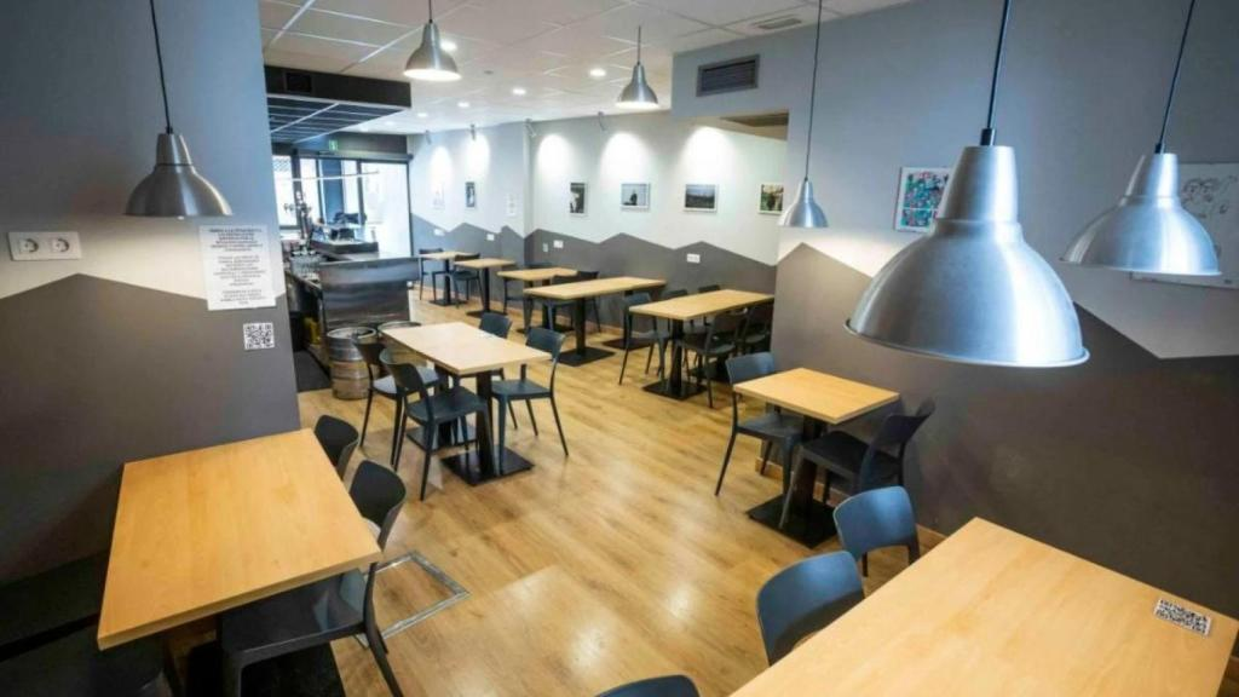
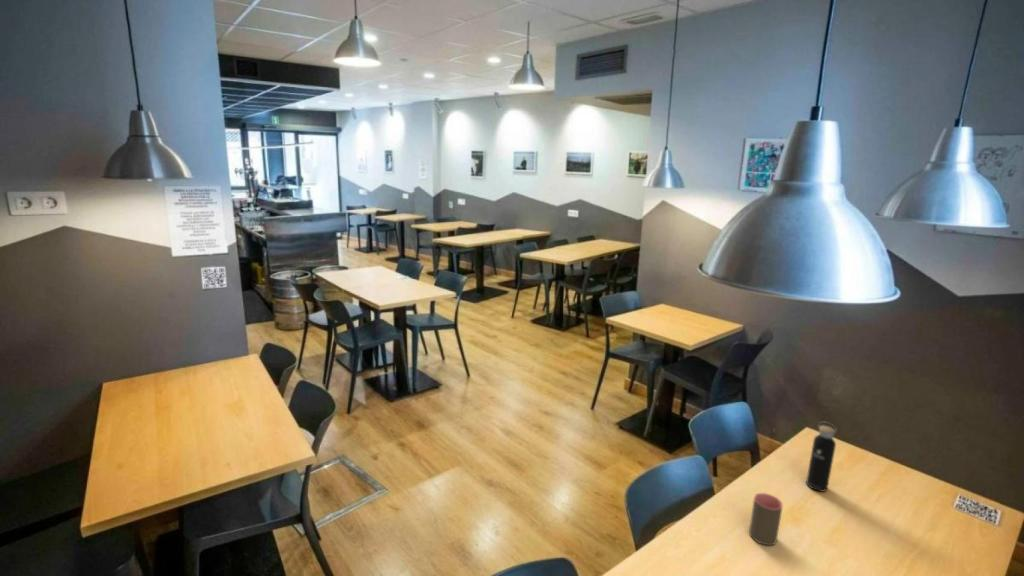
+ water bottle (822, 454)
+ cup (765, 519)
